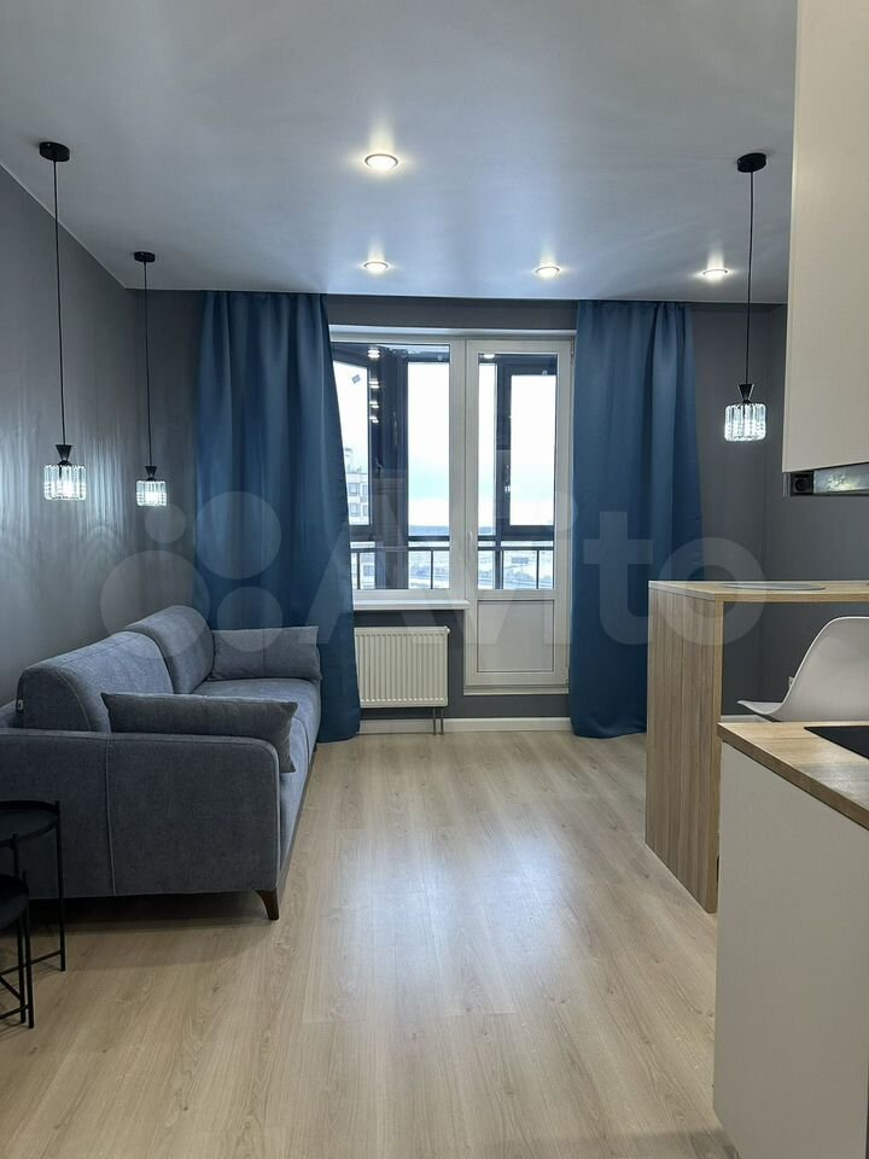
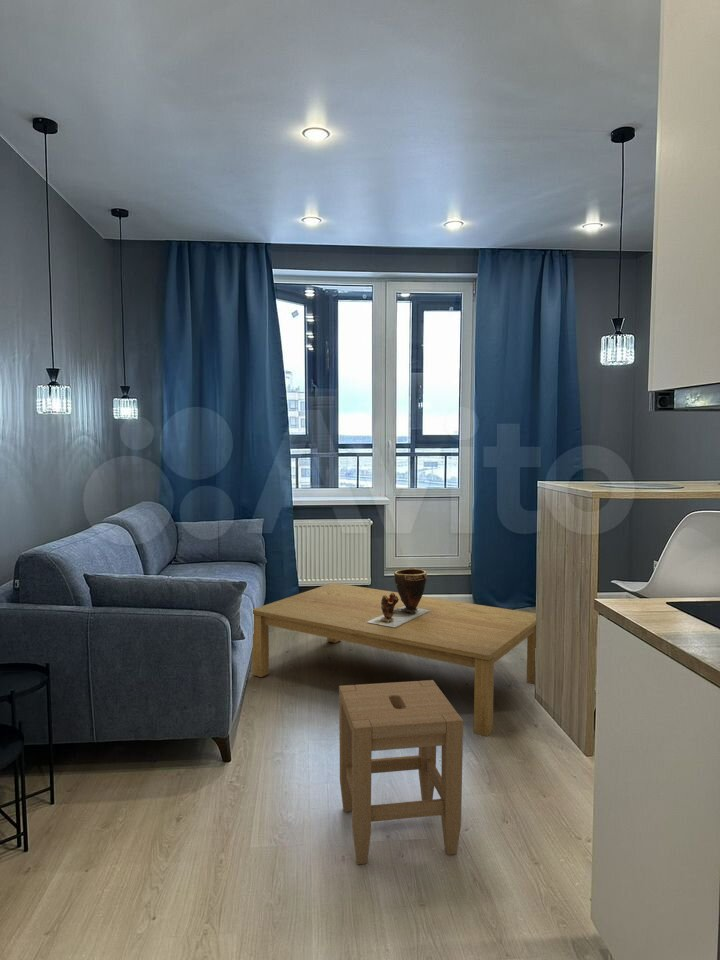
+ stool (396, 766)
+ clay pot (400, 595)
+ coffee table (395, 645)
